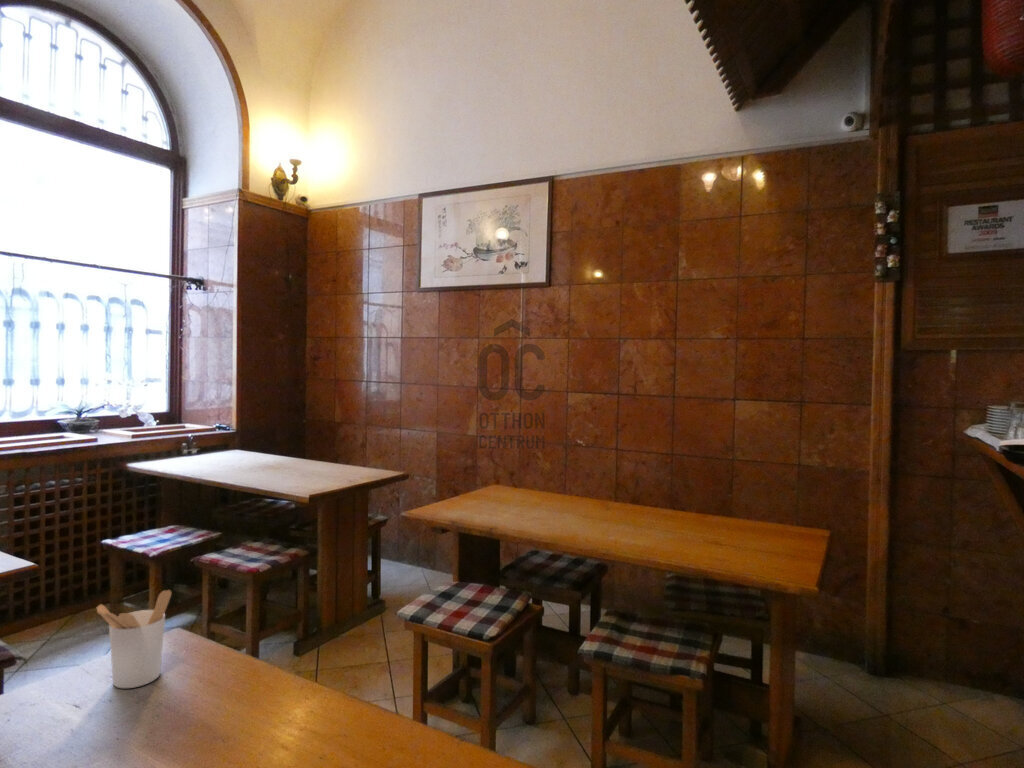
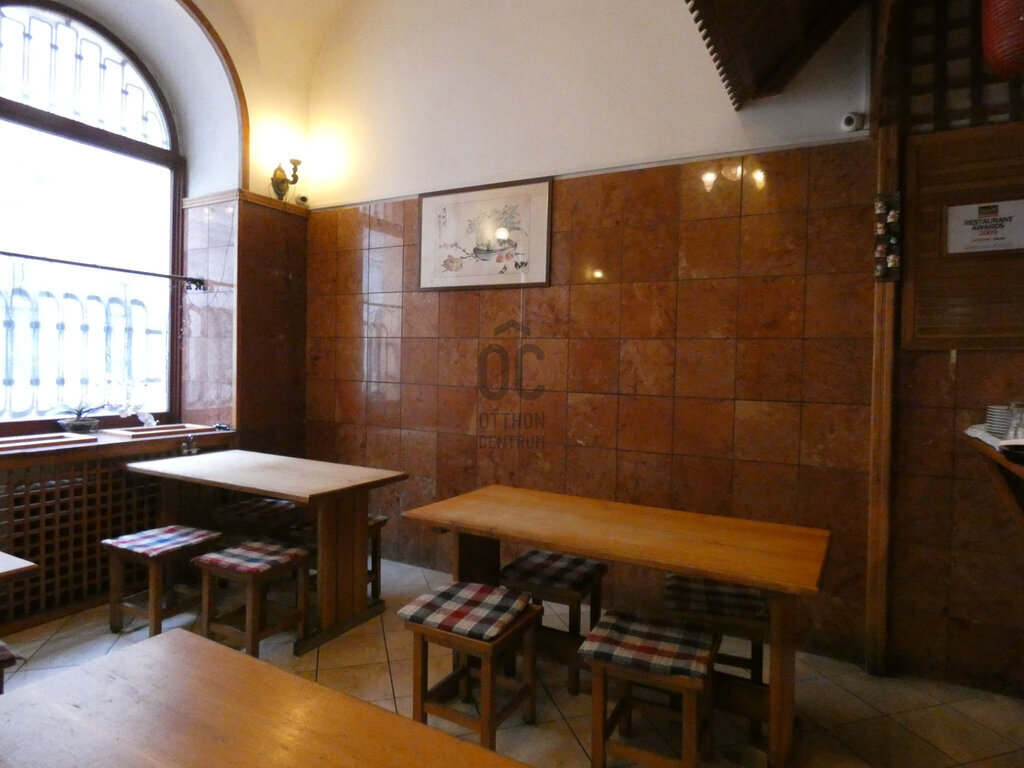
- utensil holder (130, 639)
